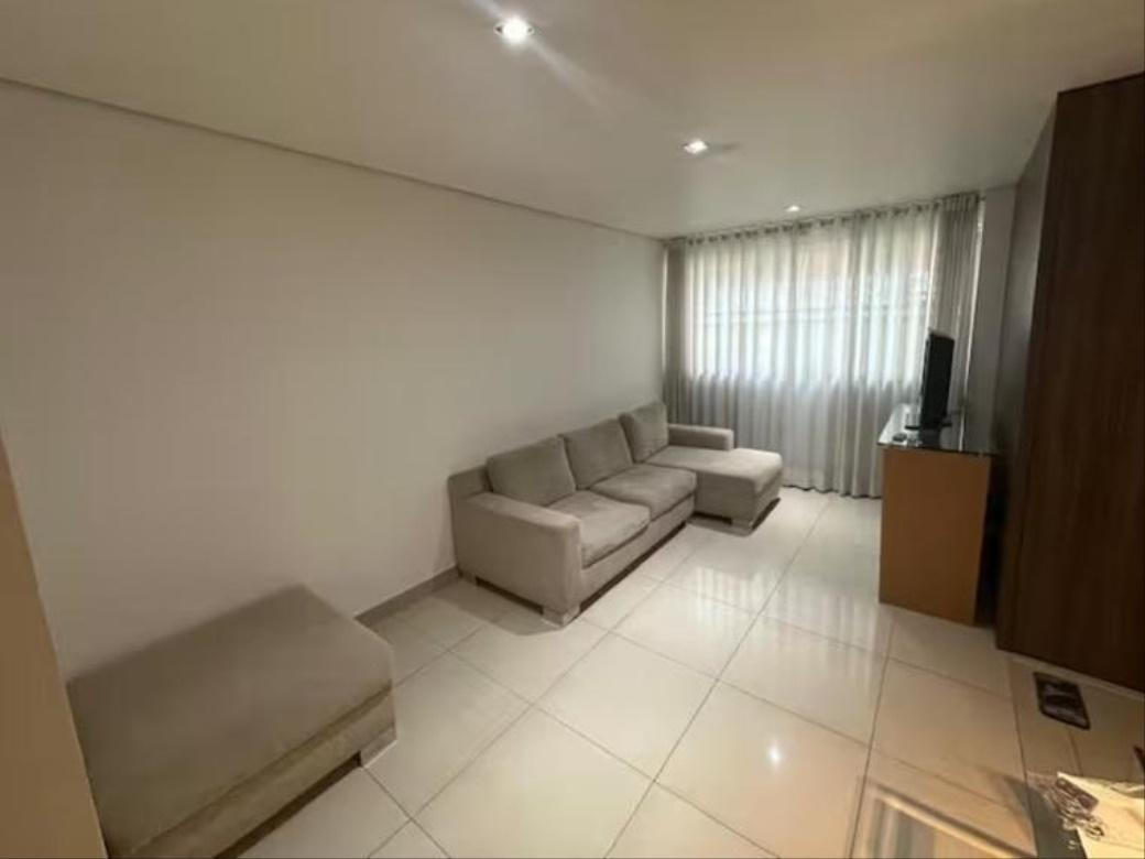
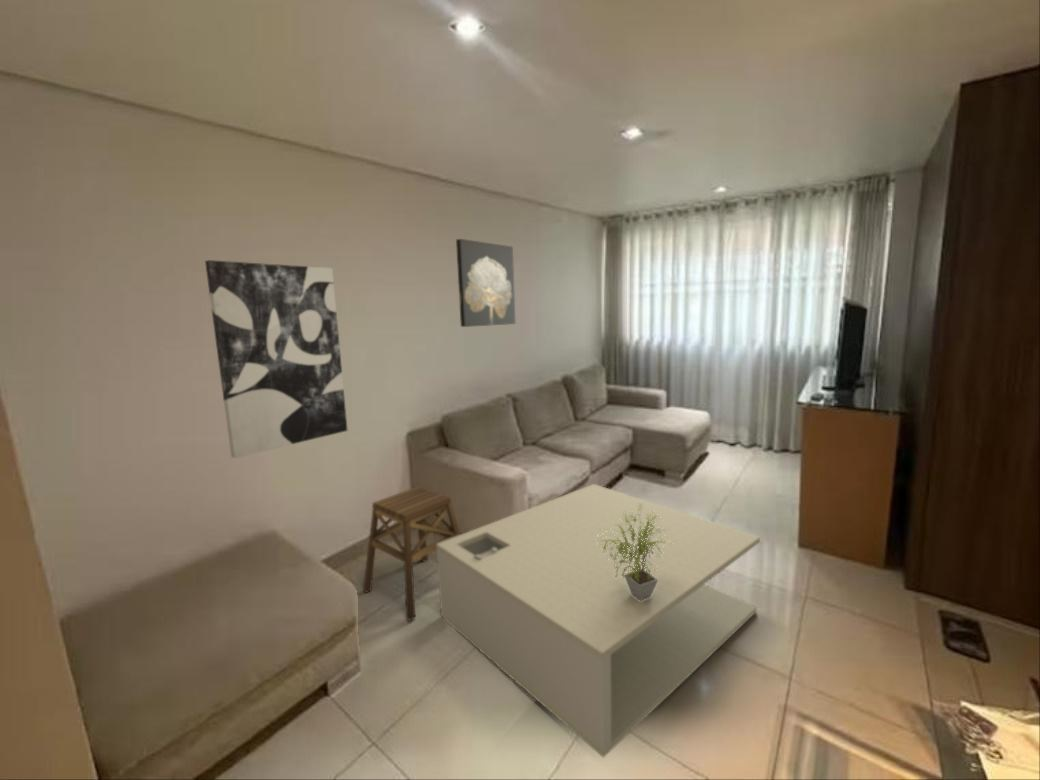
+ coffee table (597, 576)
+ wall art (284, 356)
+ wall art (487, 284)
+ potted plant (634, 549)
+ stool (416, 545)
